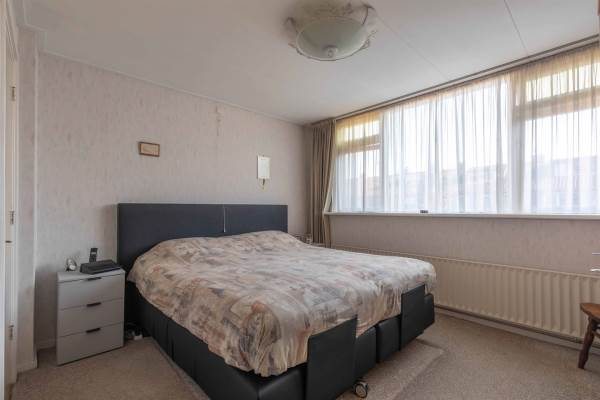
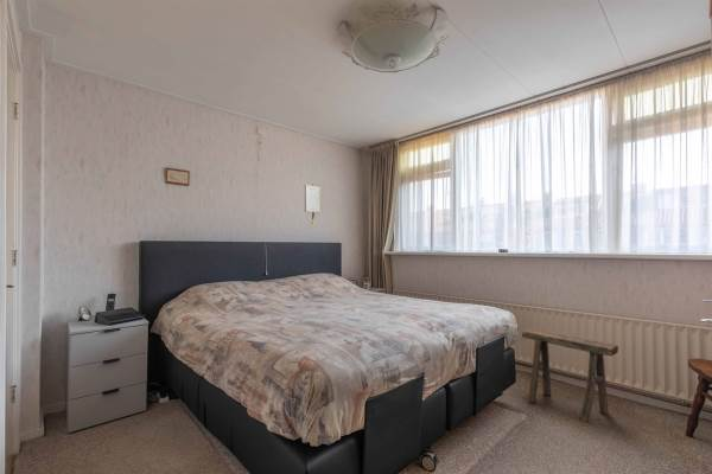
+ stool (549, 377)
